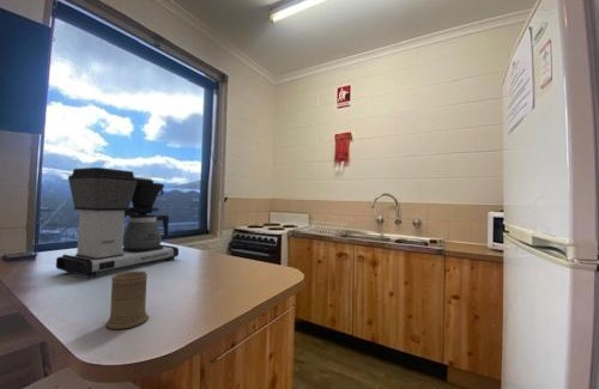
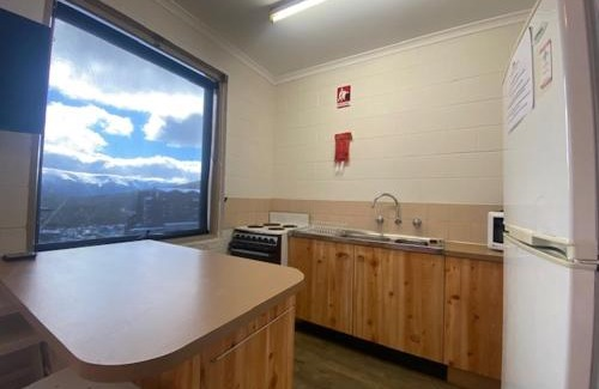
- coffee maker (129, 218)
- mug (126, 296)
